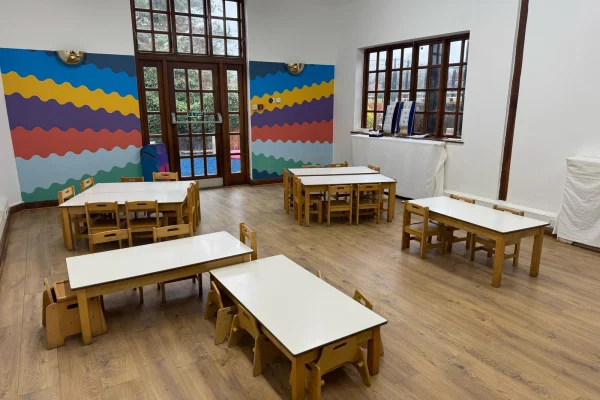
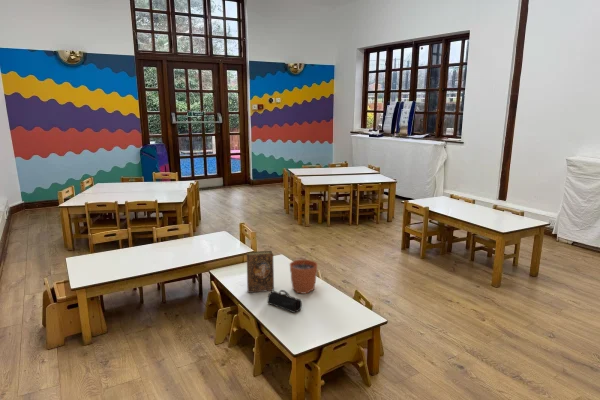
+ plant pot (303, 270)
+ book (260, 271)
+ pencil case (284, 298)
